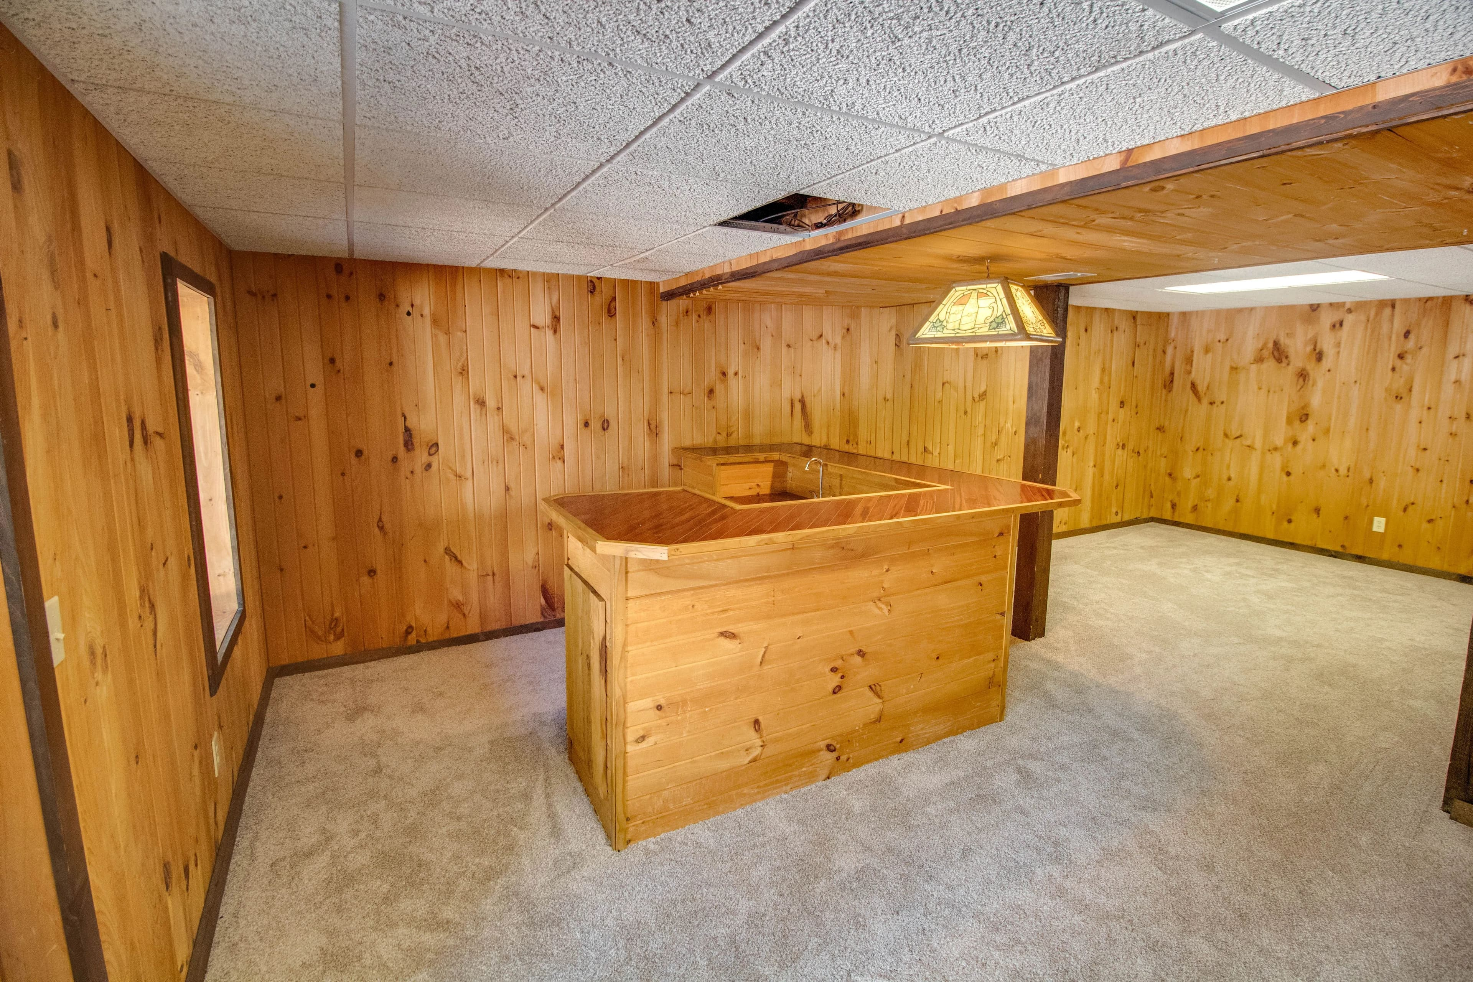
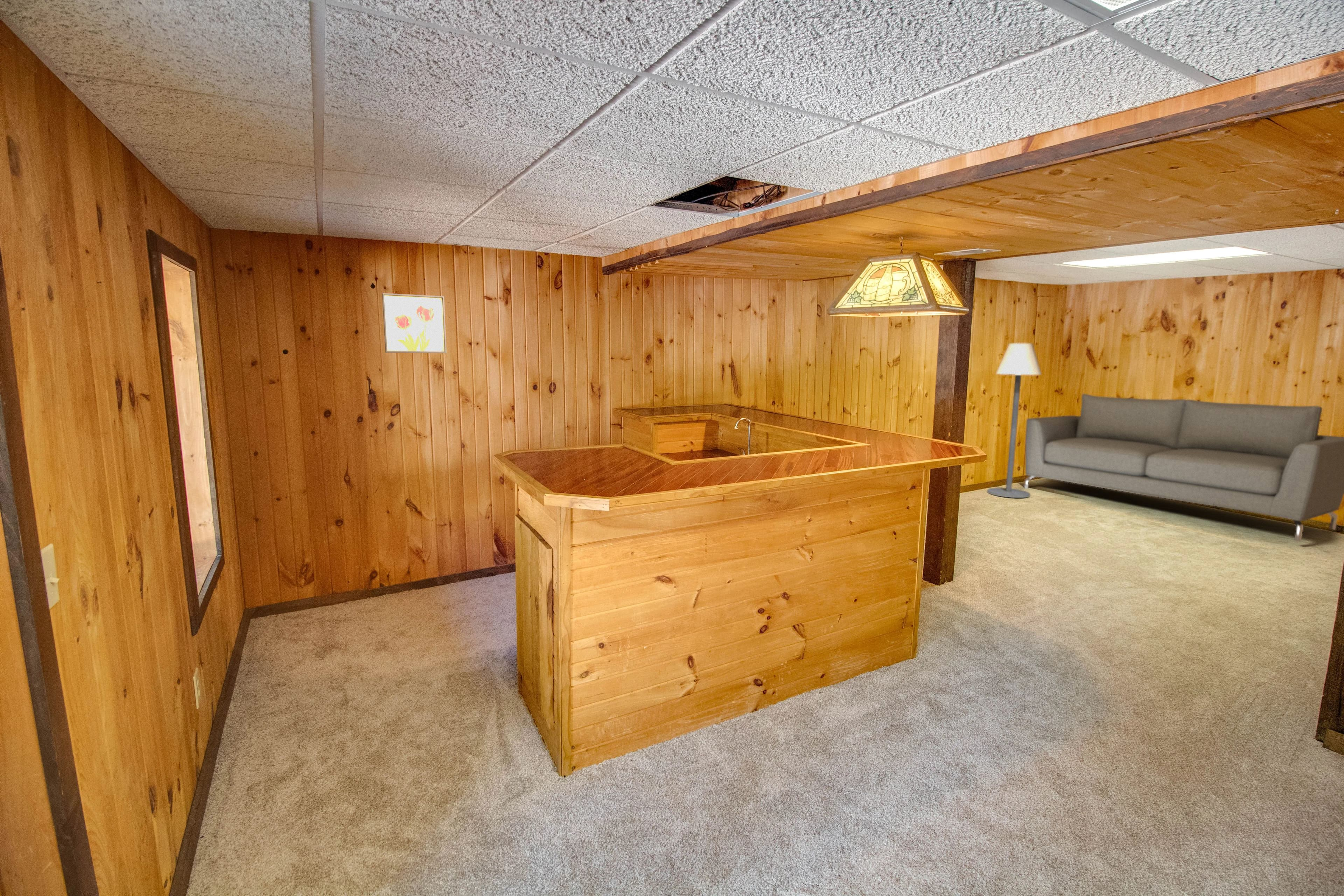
+ wall art (415, 324)
+ floor lamp (1014, 420)
+ sofa (1167, 454)
